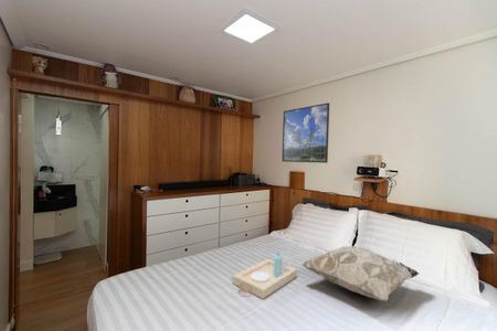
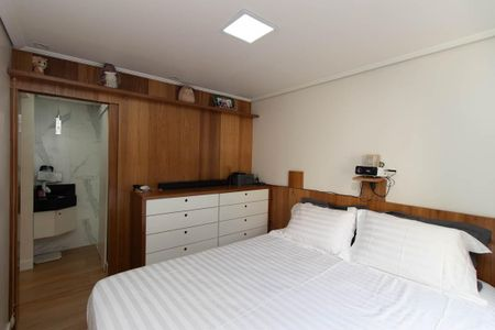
- decorative pillow (359, 268)
- serving tray (265, 266)
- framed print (303, 135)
